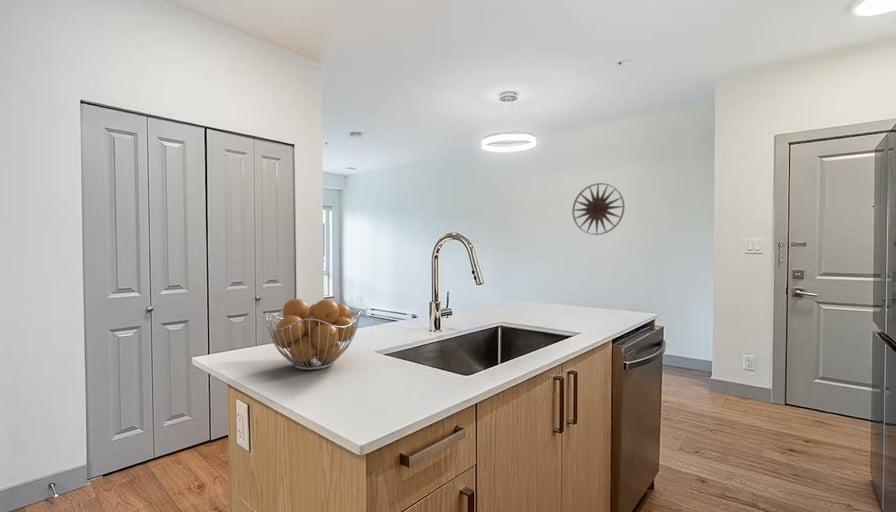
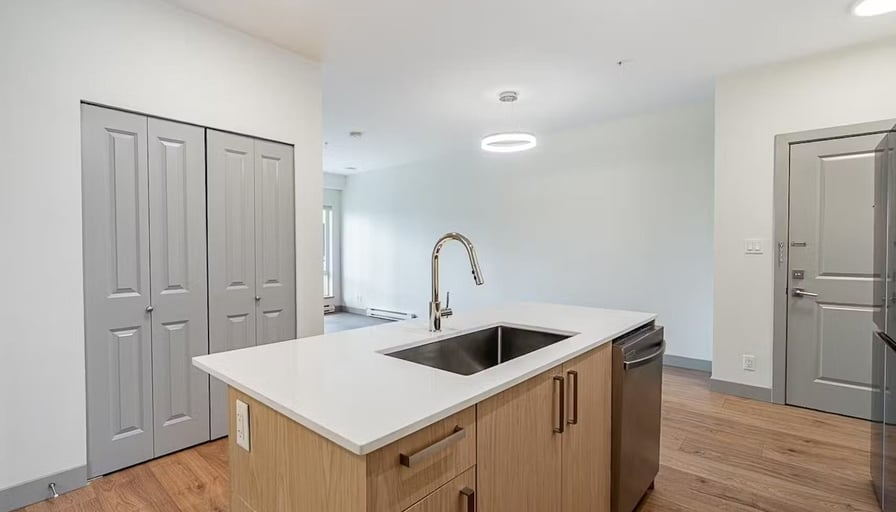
- wall art (597, 209)
- fruit basket (314, 331)
